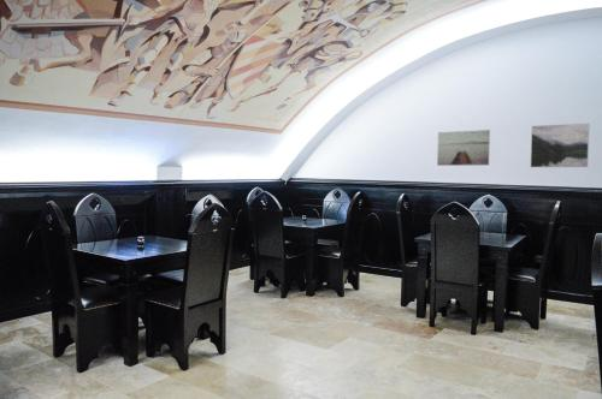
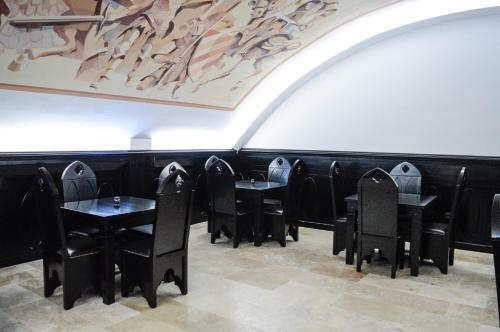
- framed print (559, 145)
- wall art (462, 148)
